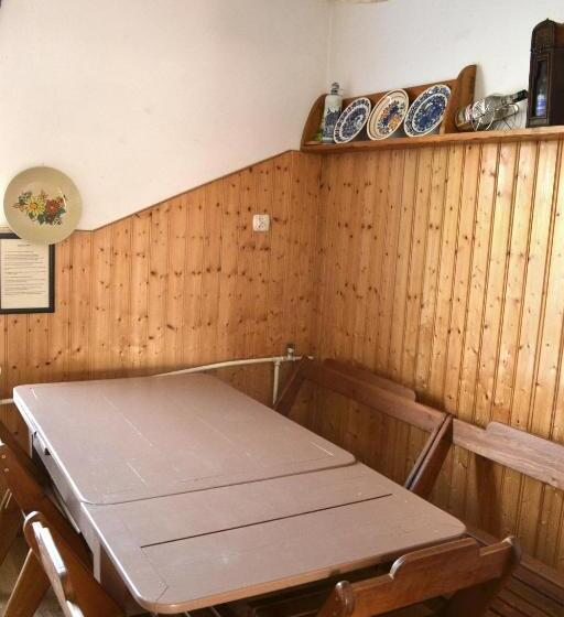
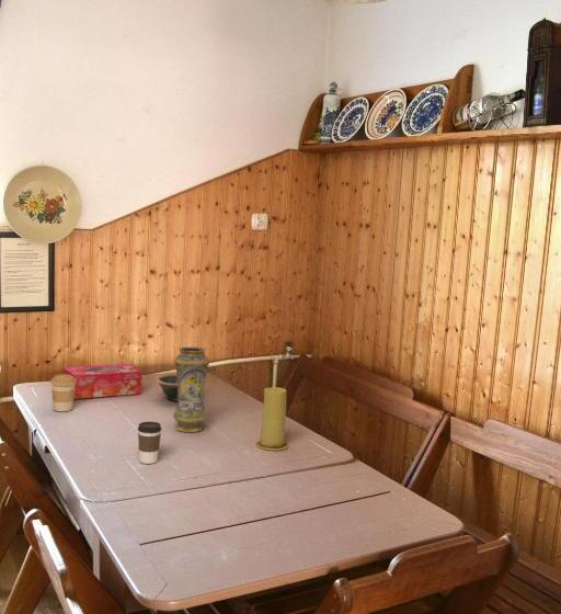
+ coffee cup (62, 393)
+ coffee cup (149, 442)
+ bowl (178, 389)
+ candle (273, 417)
+ vase (191, 388)
+ tissue box (102, 380)
